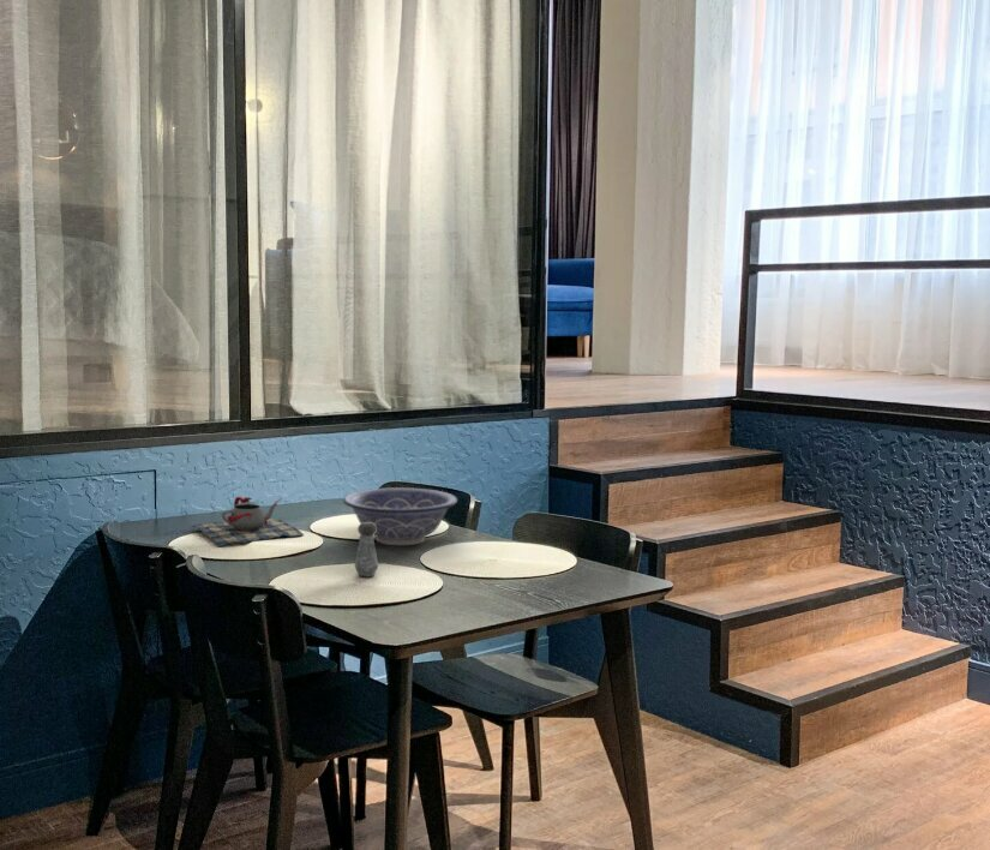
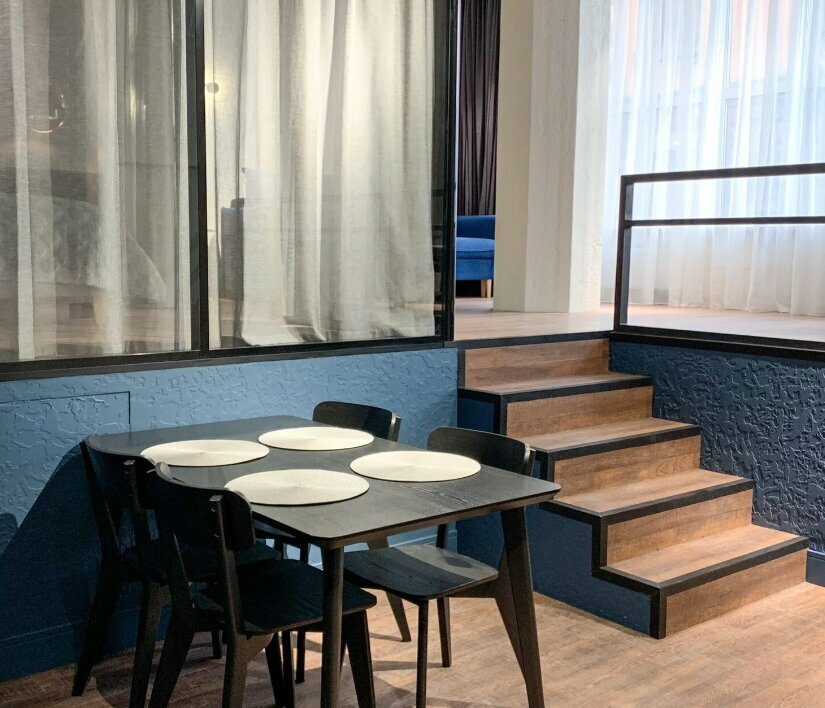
- teapot (247, 515)
- decorative bowl (400, 519)
- salt shaker (366, 549)
